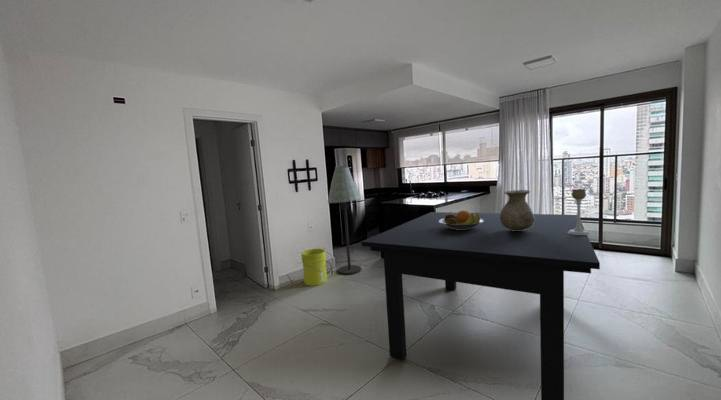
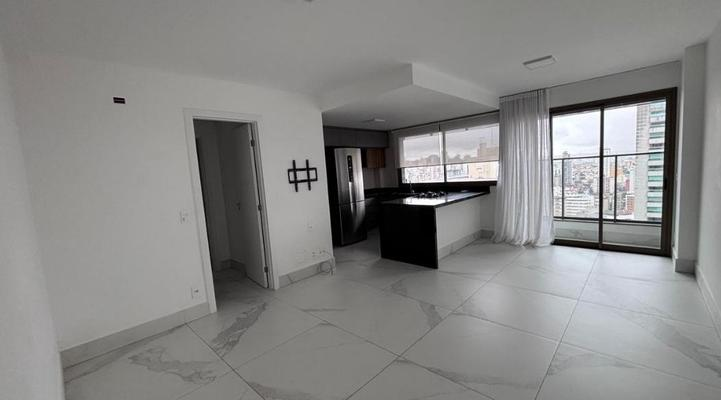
- candle holder (578, 211)
- fruit bowl (460, 218)
- floor lamp (345, 218)
- dining table (481, 278)
- vase (516, 210)
- bucket (314, 266)
